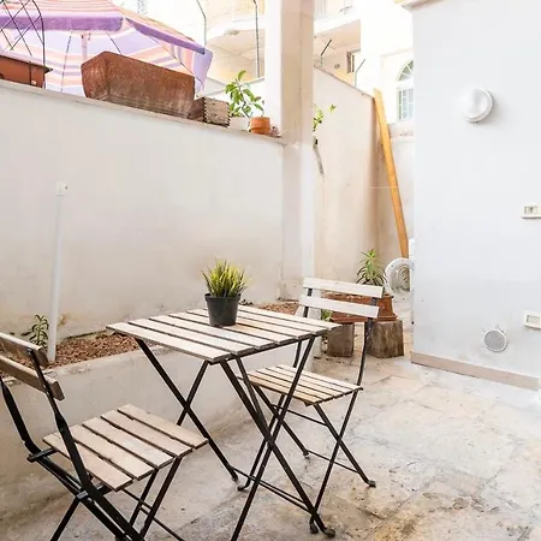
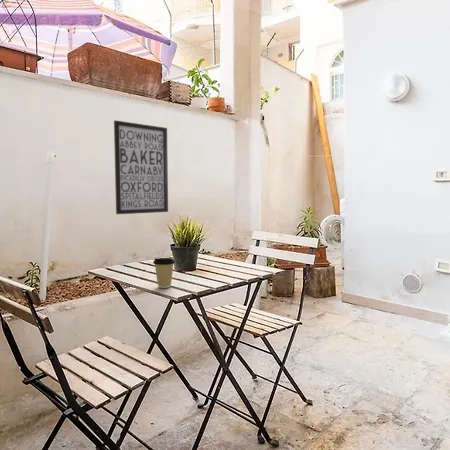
+ coffee cup (164, 272)
+ wall art (142, 169)
